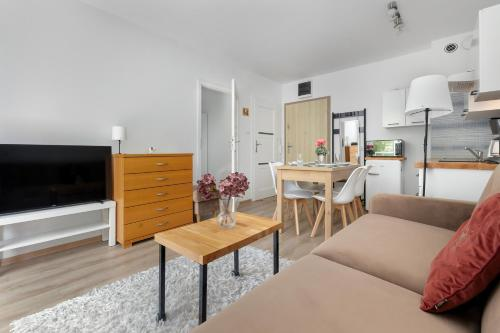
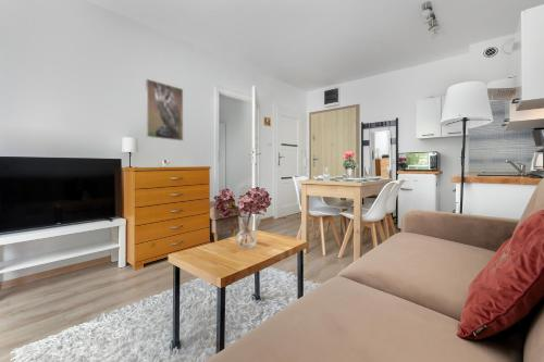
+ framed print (165, 111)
